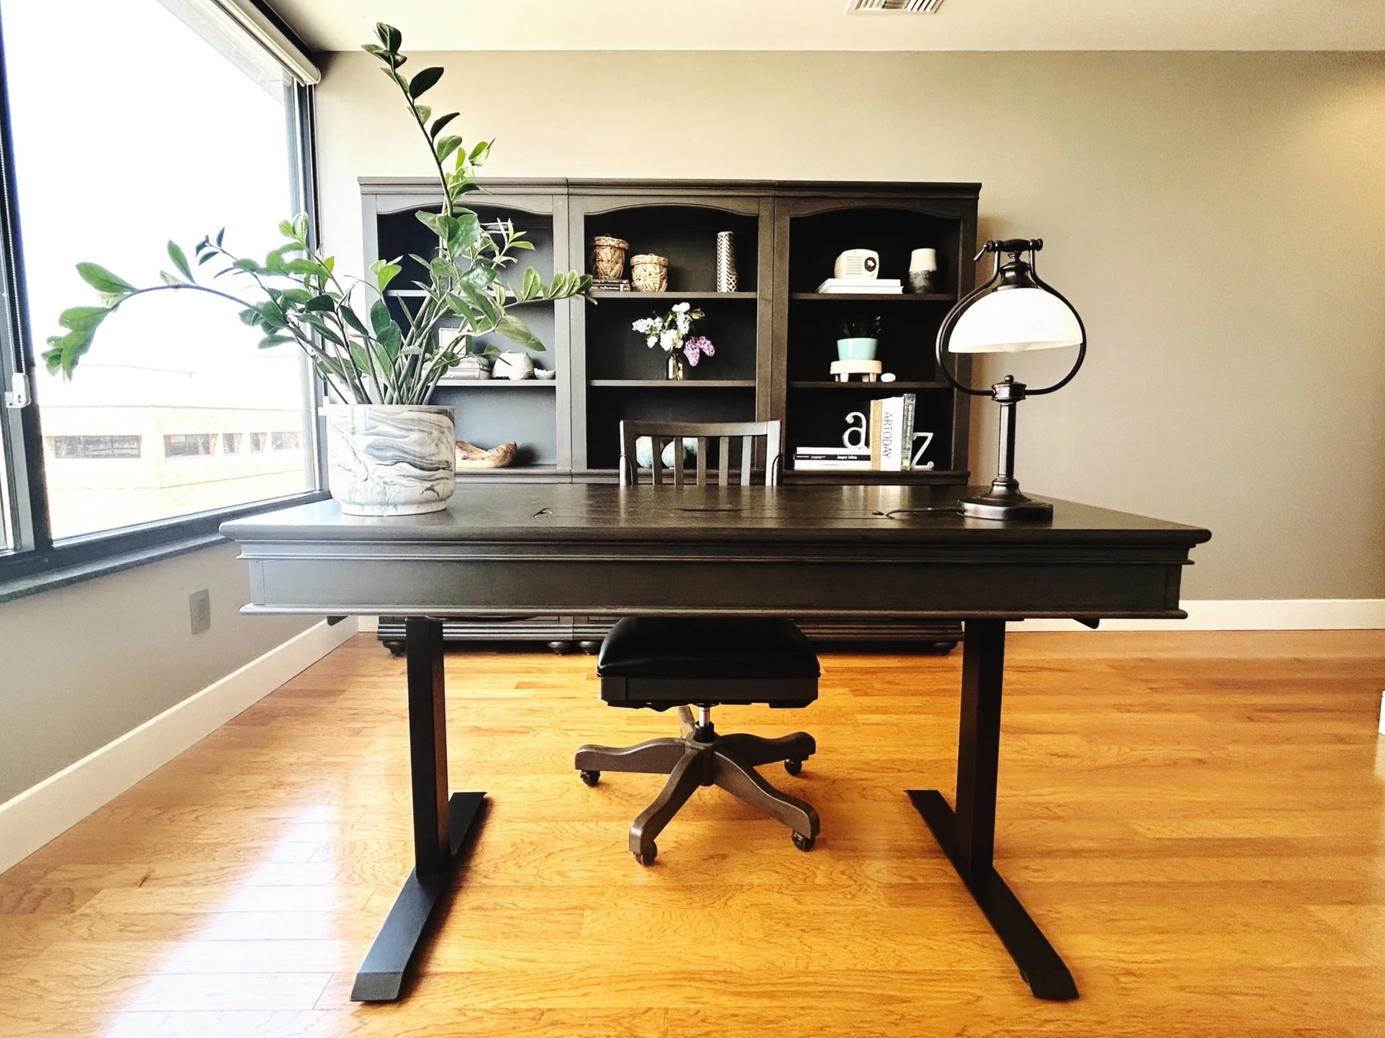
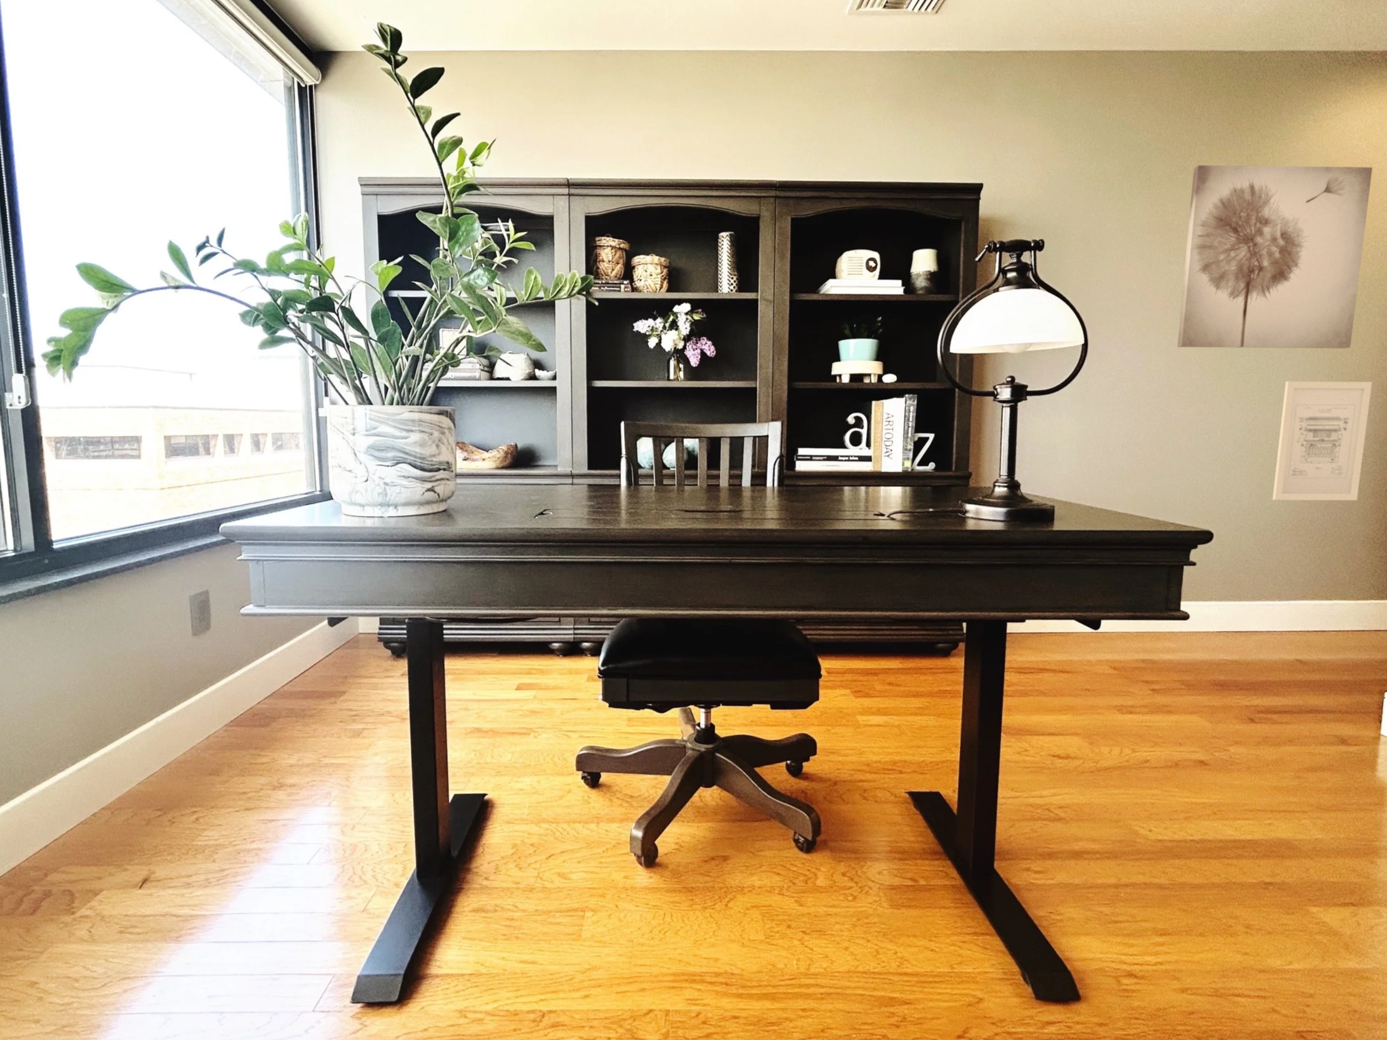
+ wall art (1272, 259)
+ wall art (1321, 441)
